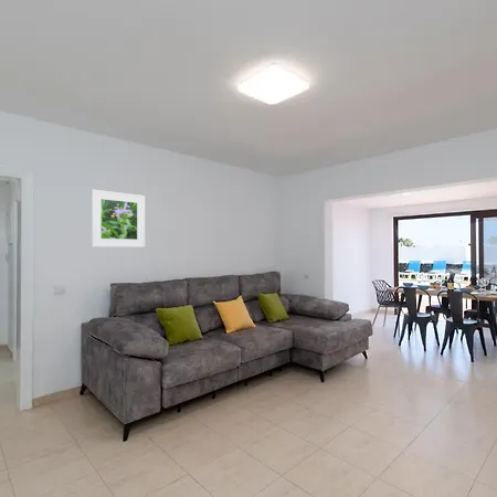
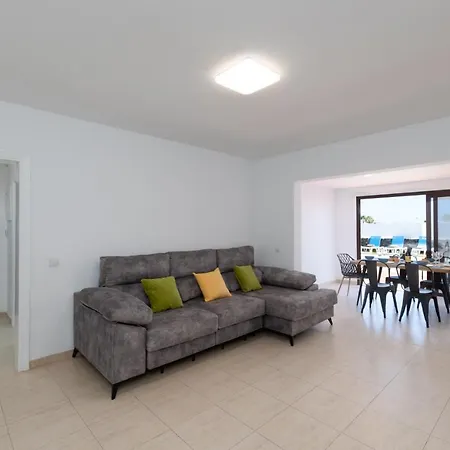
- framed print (119, 220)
